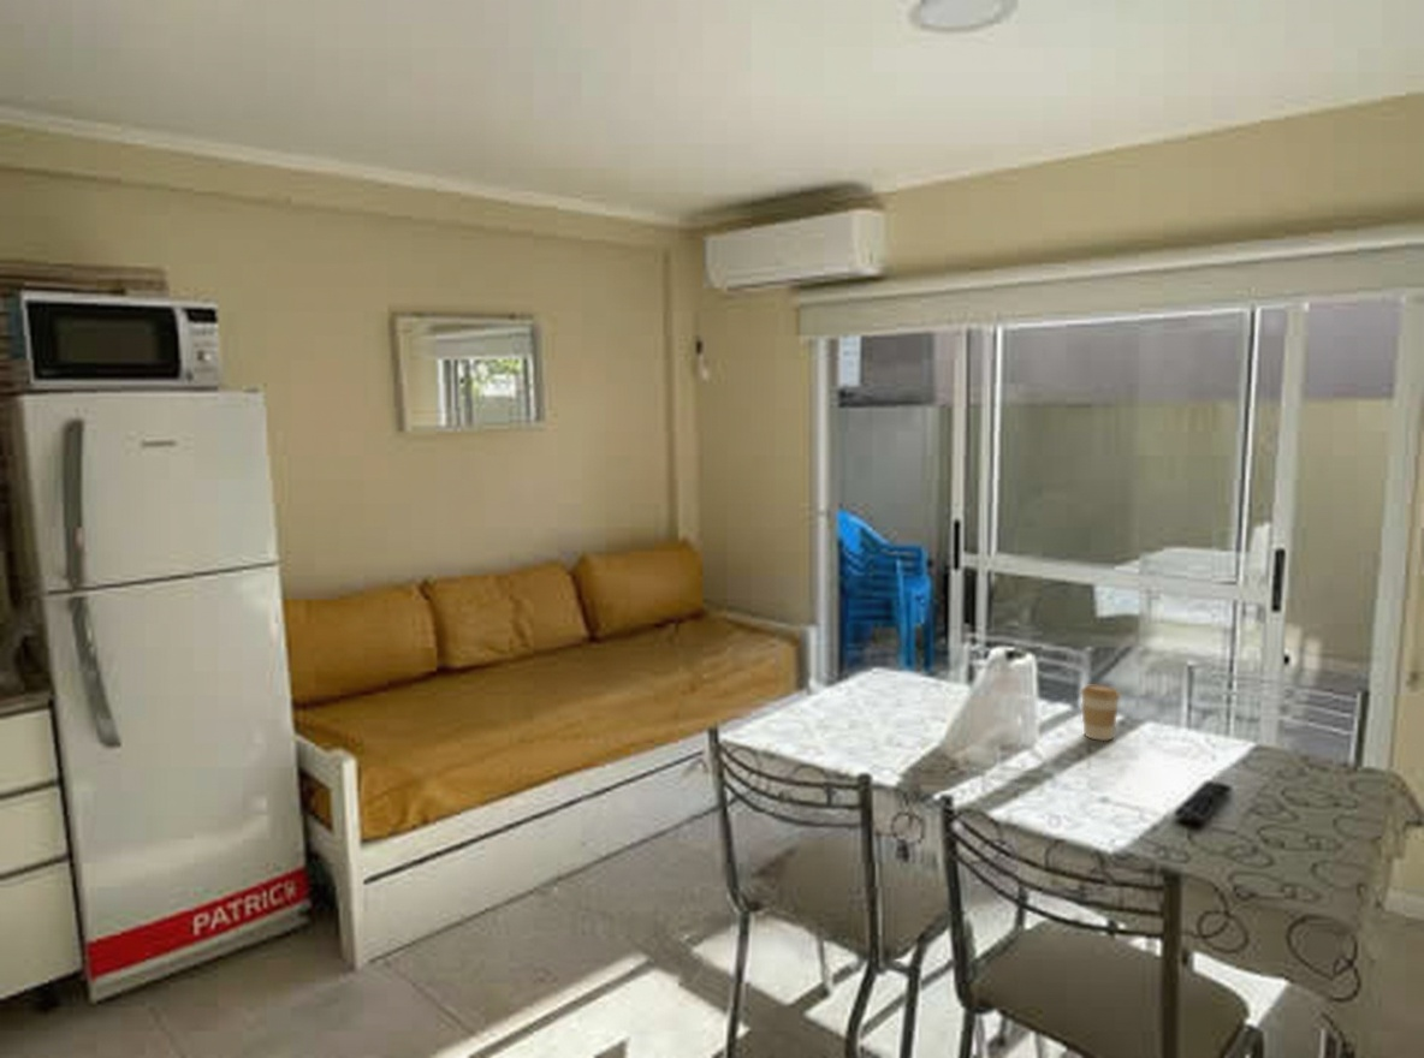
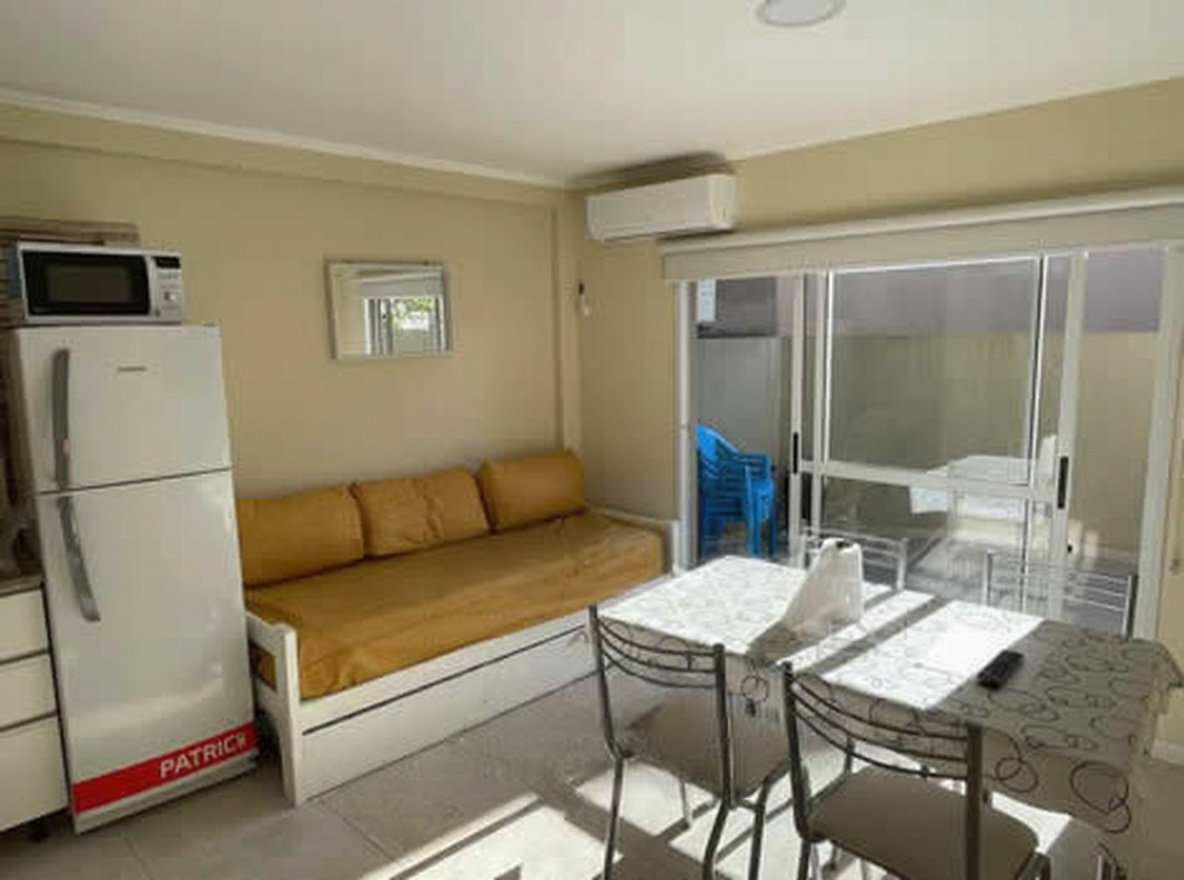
- coffee cup (1099, 711)
